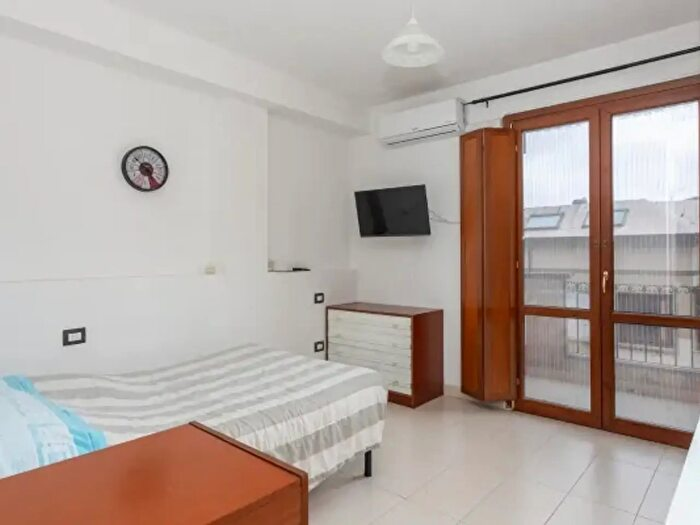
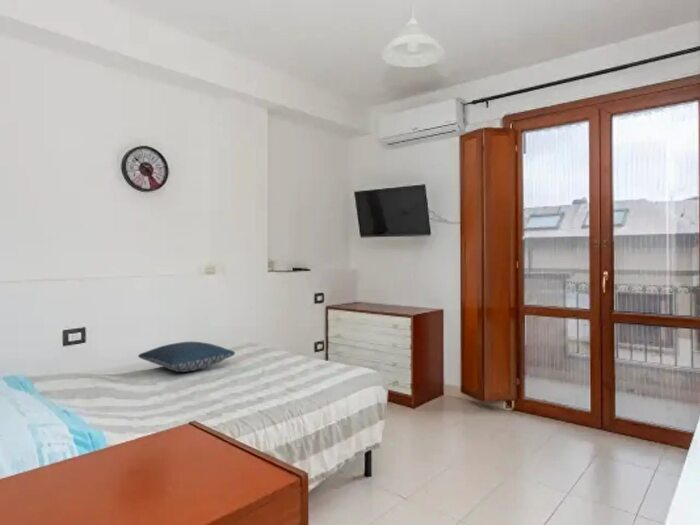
+ pillow (187, 355)
